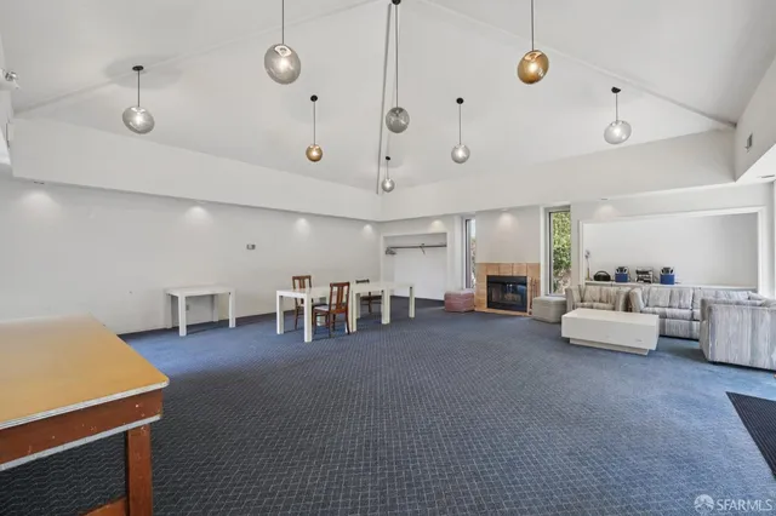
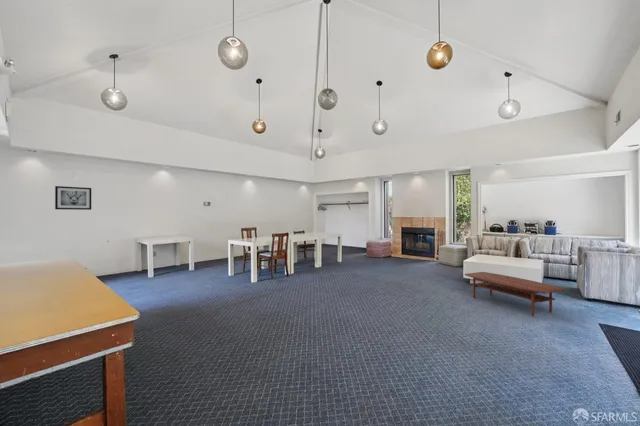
+ coffee table (509, 292)
+ wall art (73, 198)
